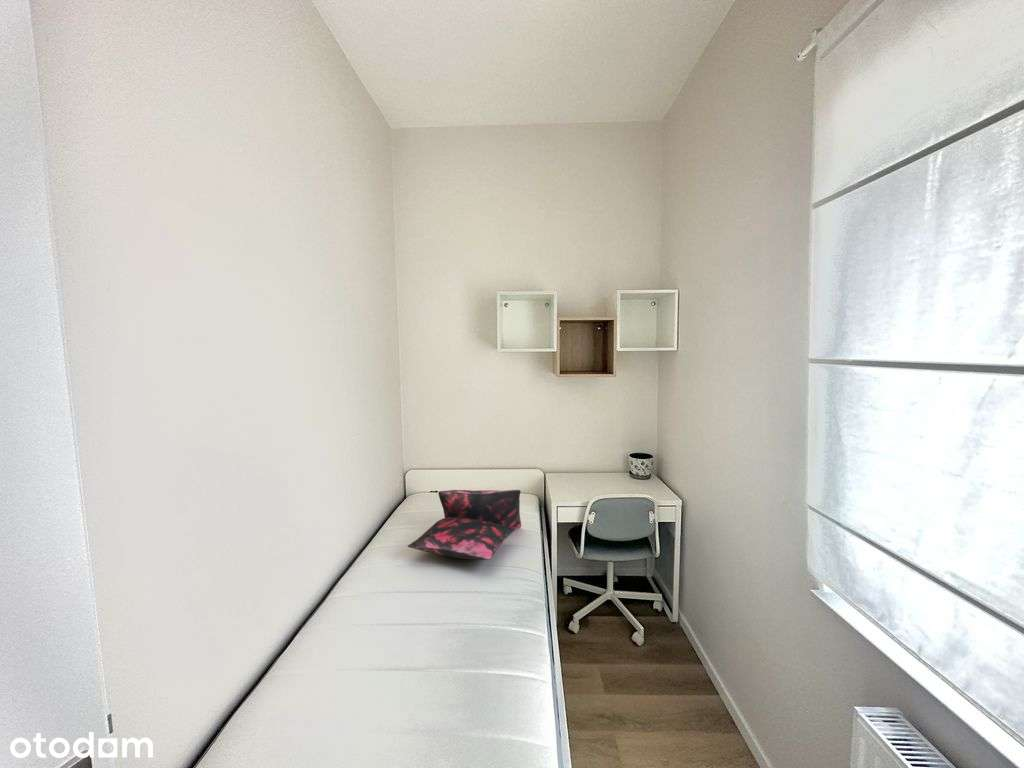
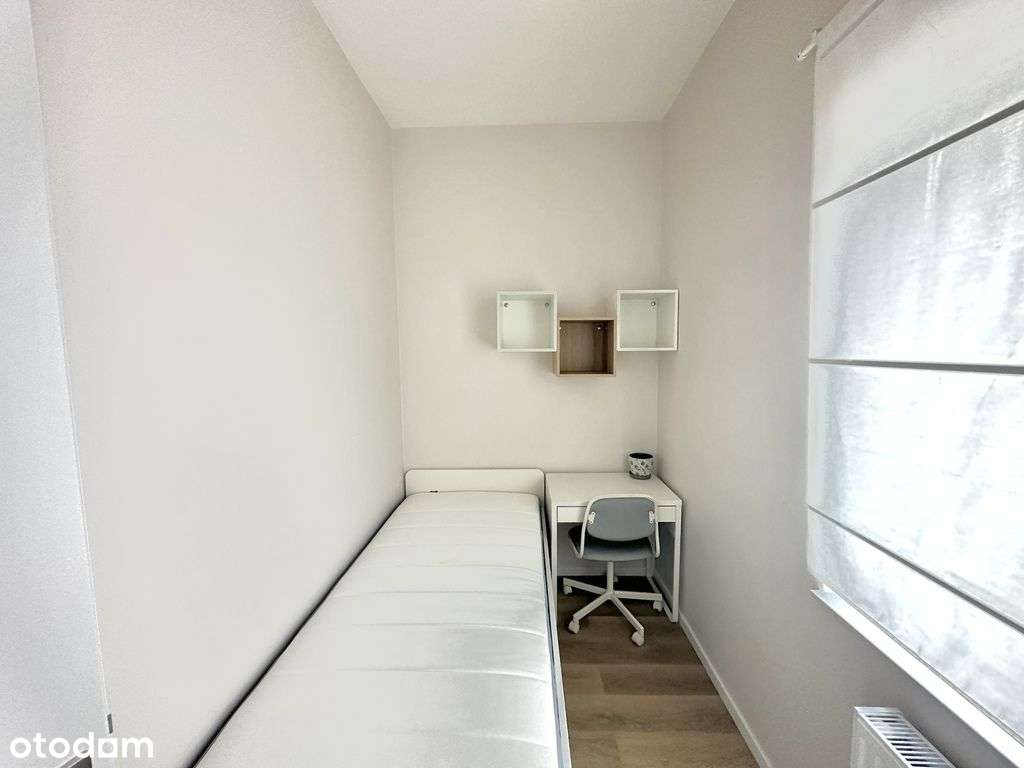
- cushion (467, 523)
